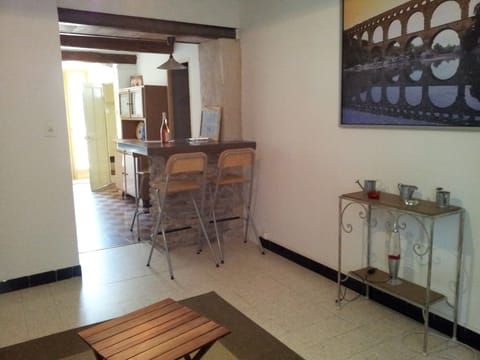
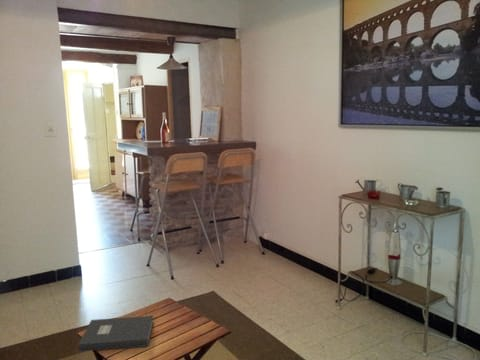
+ book (118, 332)
